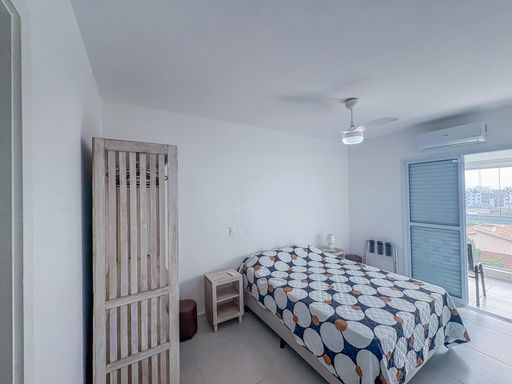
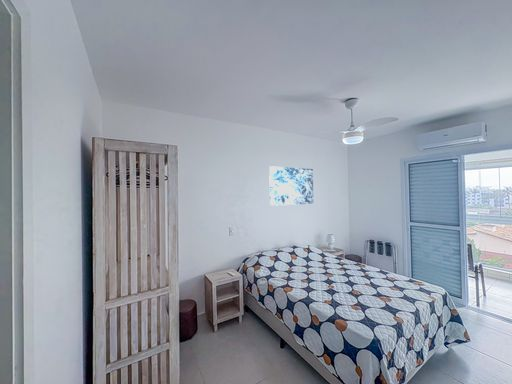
+ wall art (292, 186)
